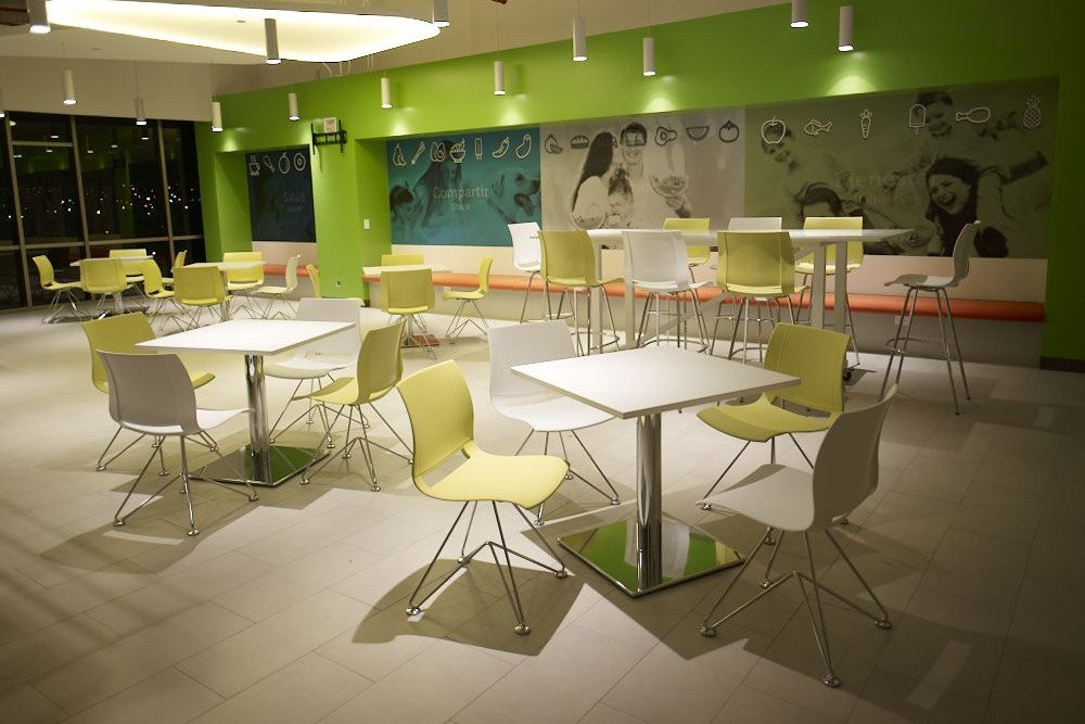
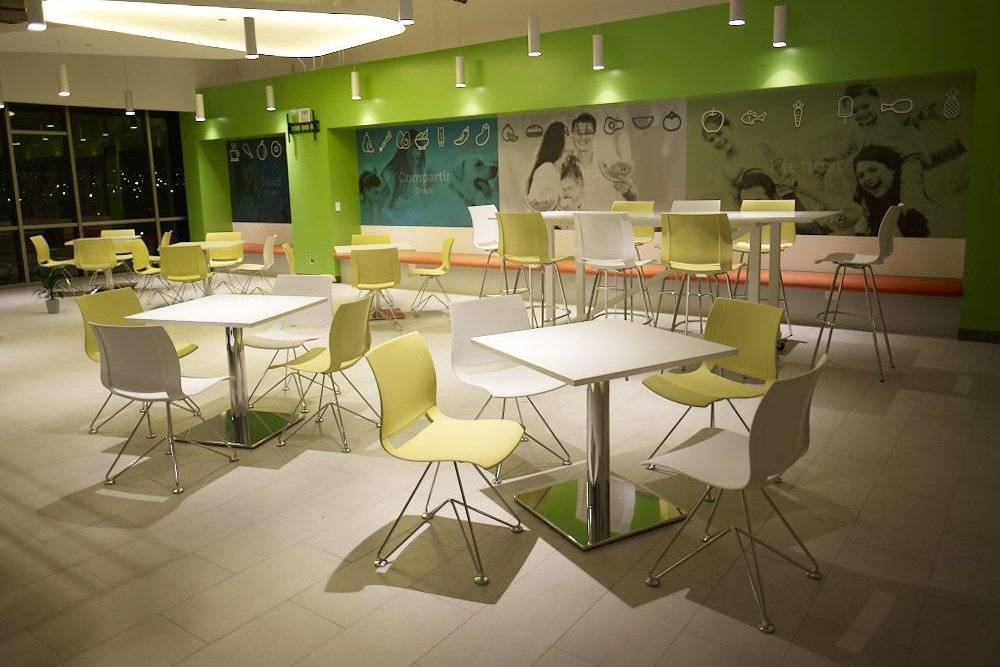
+ indoor plant (52, 287)
